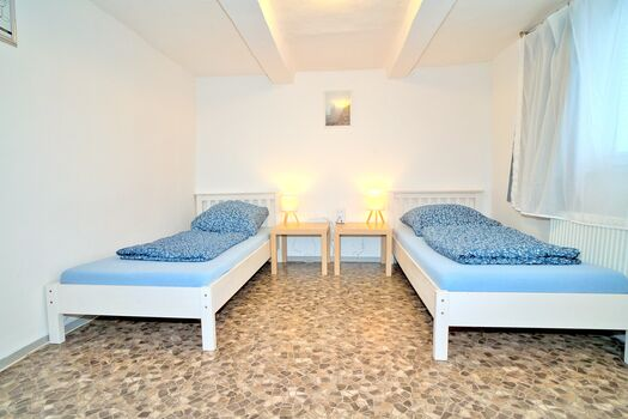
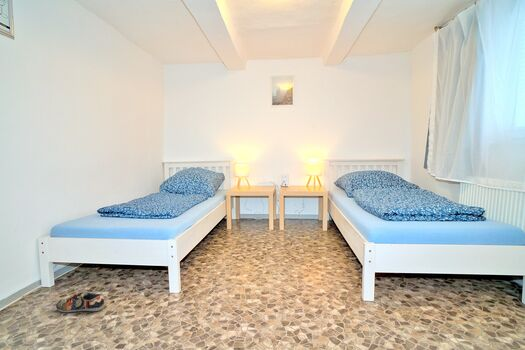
+ shoe (80, 301)
